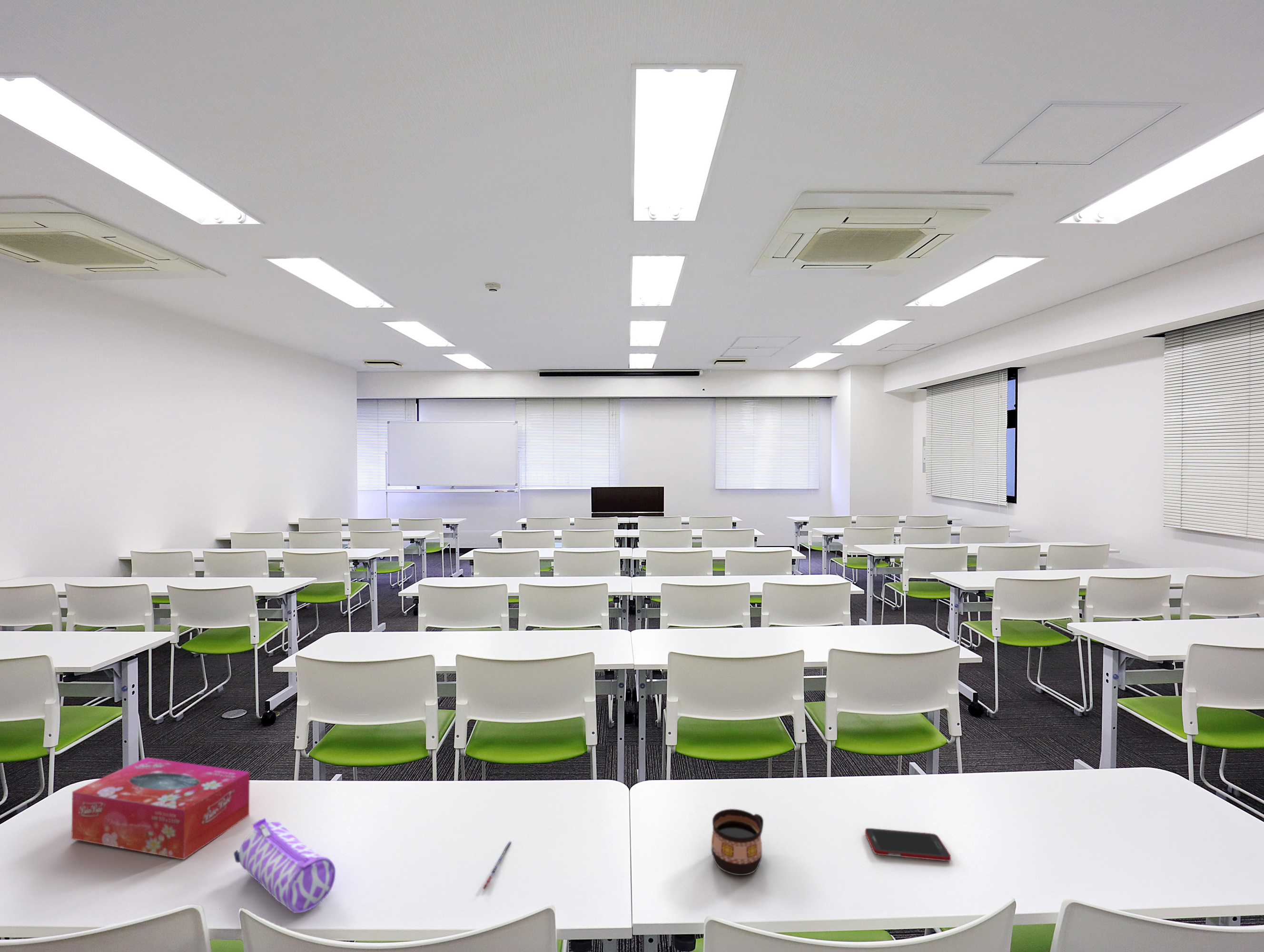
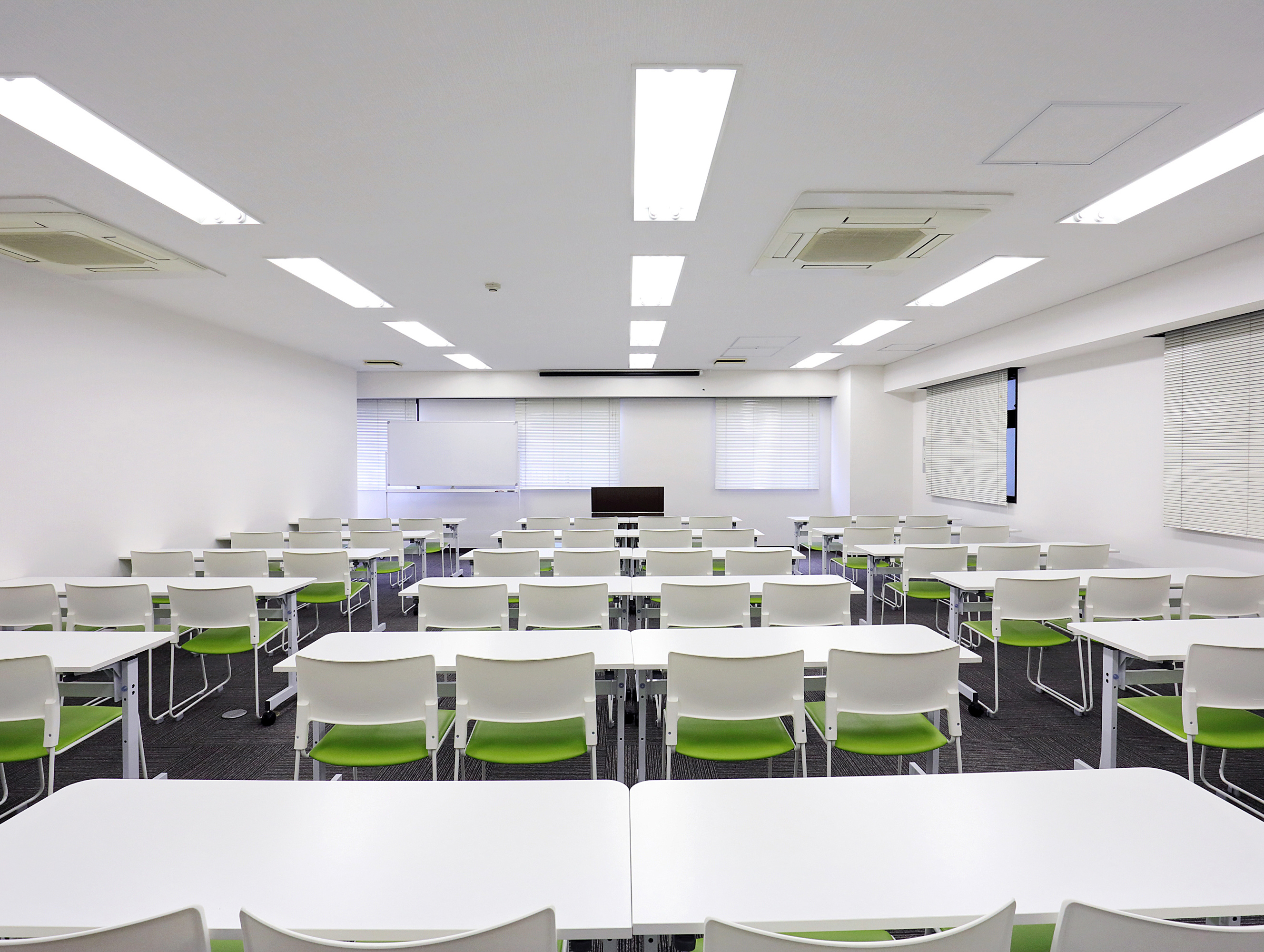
- tissue box (164, 804)
- pencil case (286, 862)
- pen (498, 863)
- cup (740, 843)
- cell phone (906, 844)
